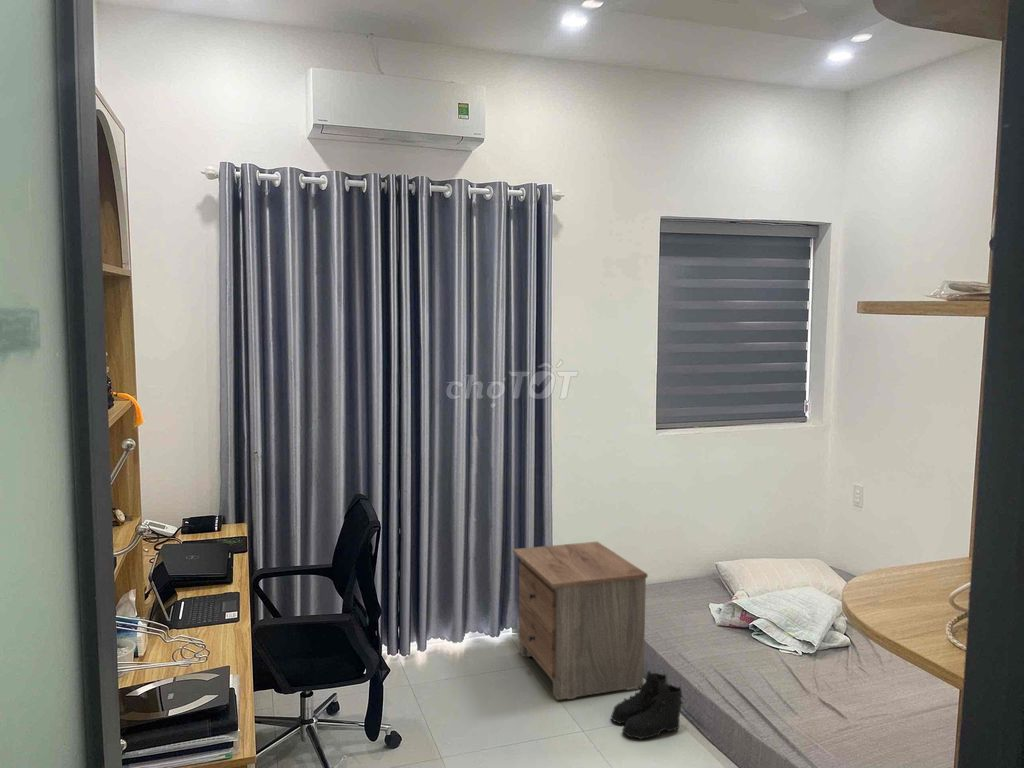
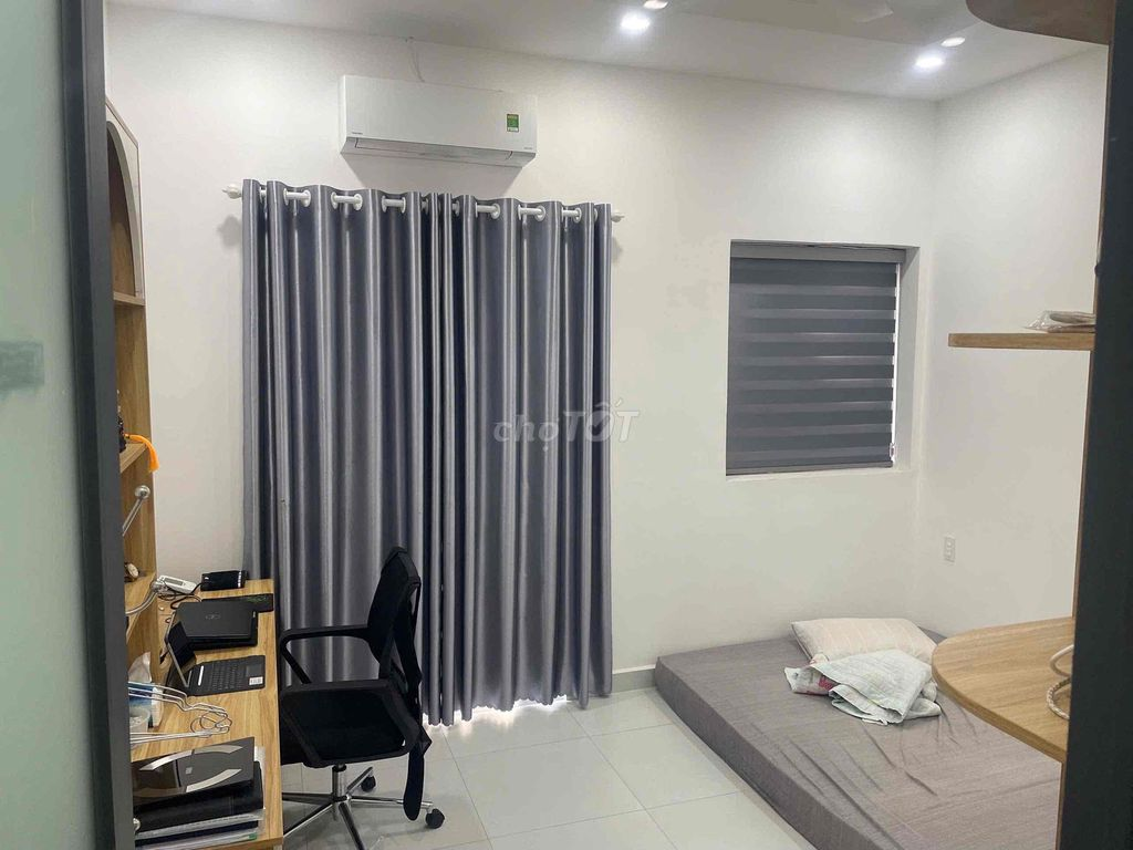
- boots (646, 701)
- nightstand (575, 615)
